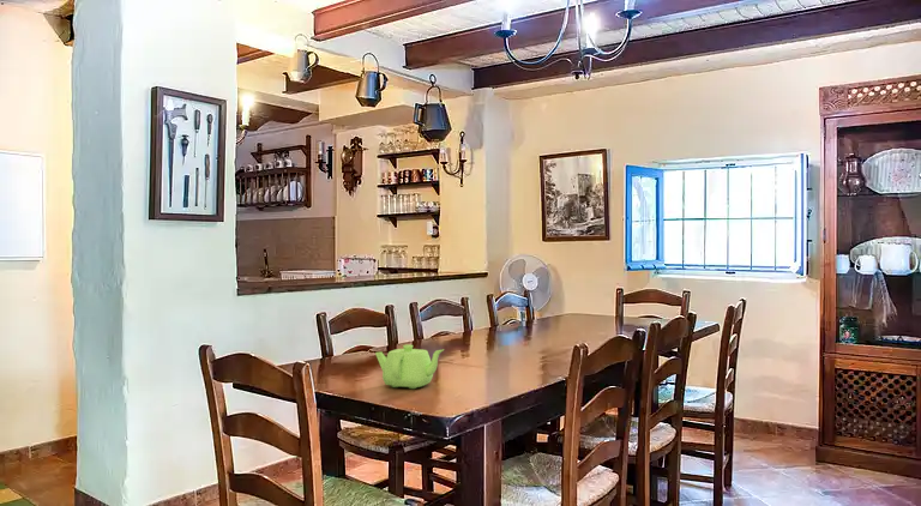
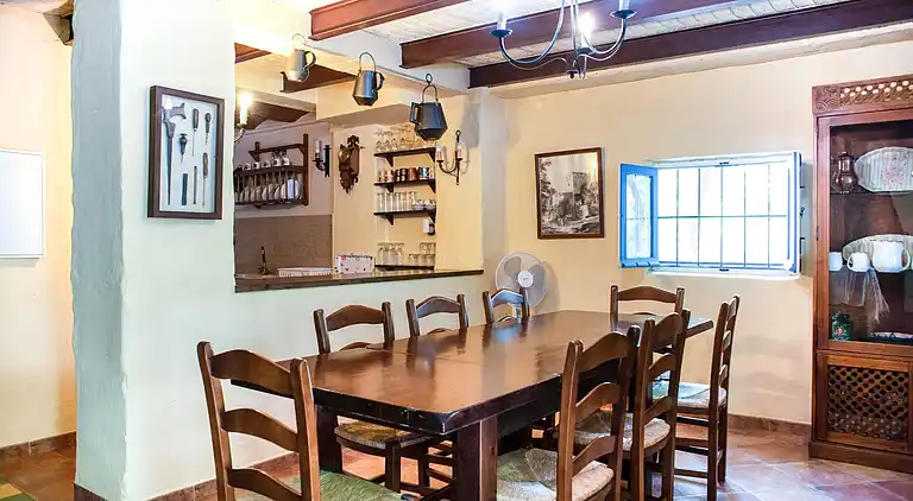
- teapot (410, 365)
